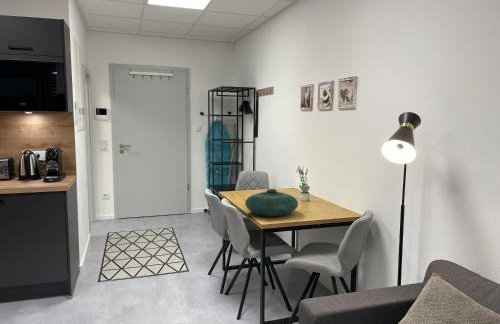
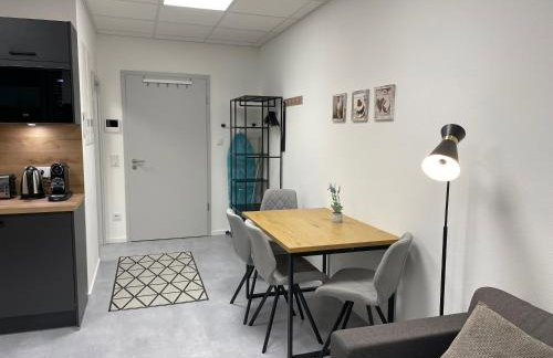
- decorative bowl (271, 201)
